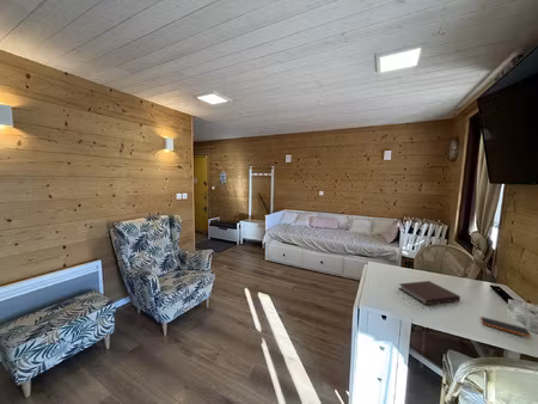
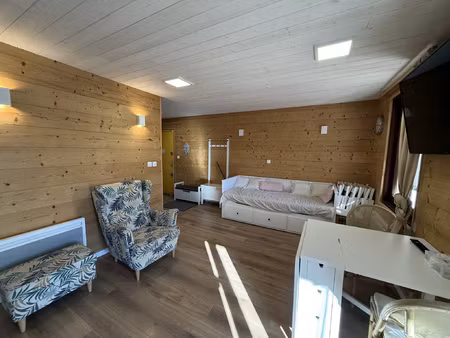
- notebook (427, 292)
- smartphone (503, 326)
